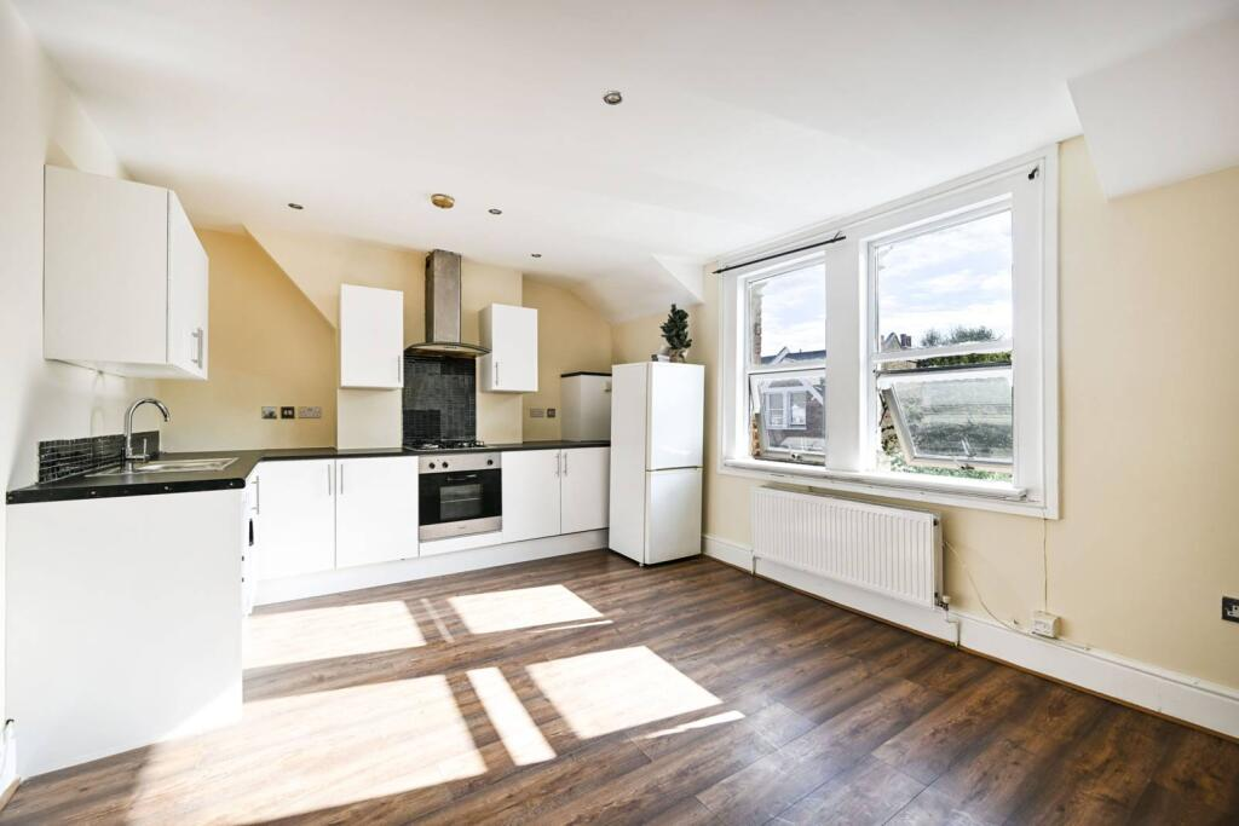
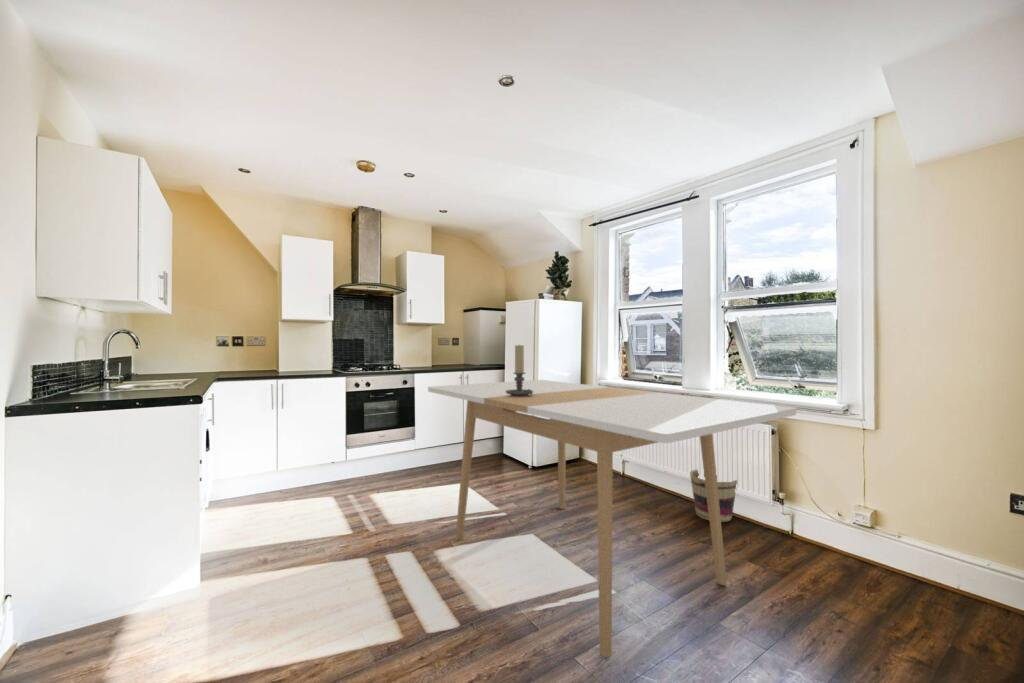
+ basket (718, 495)
+ dining table (564, 476)
+ candle holder (521, 369)
